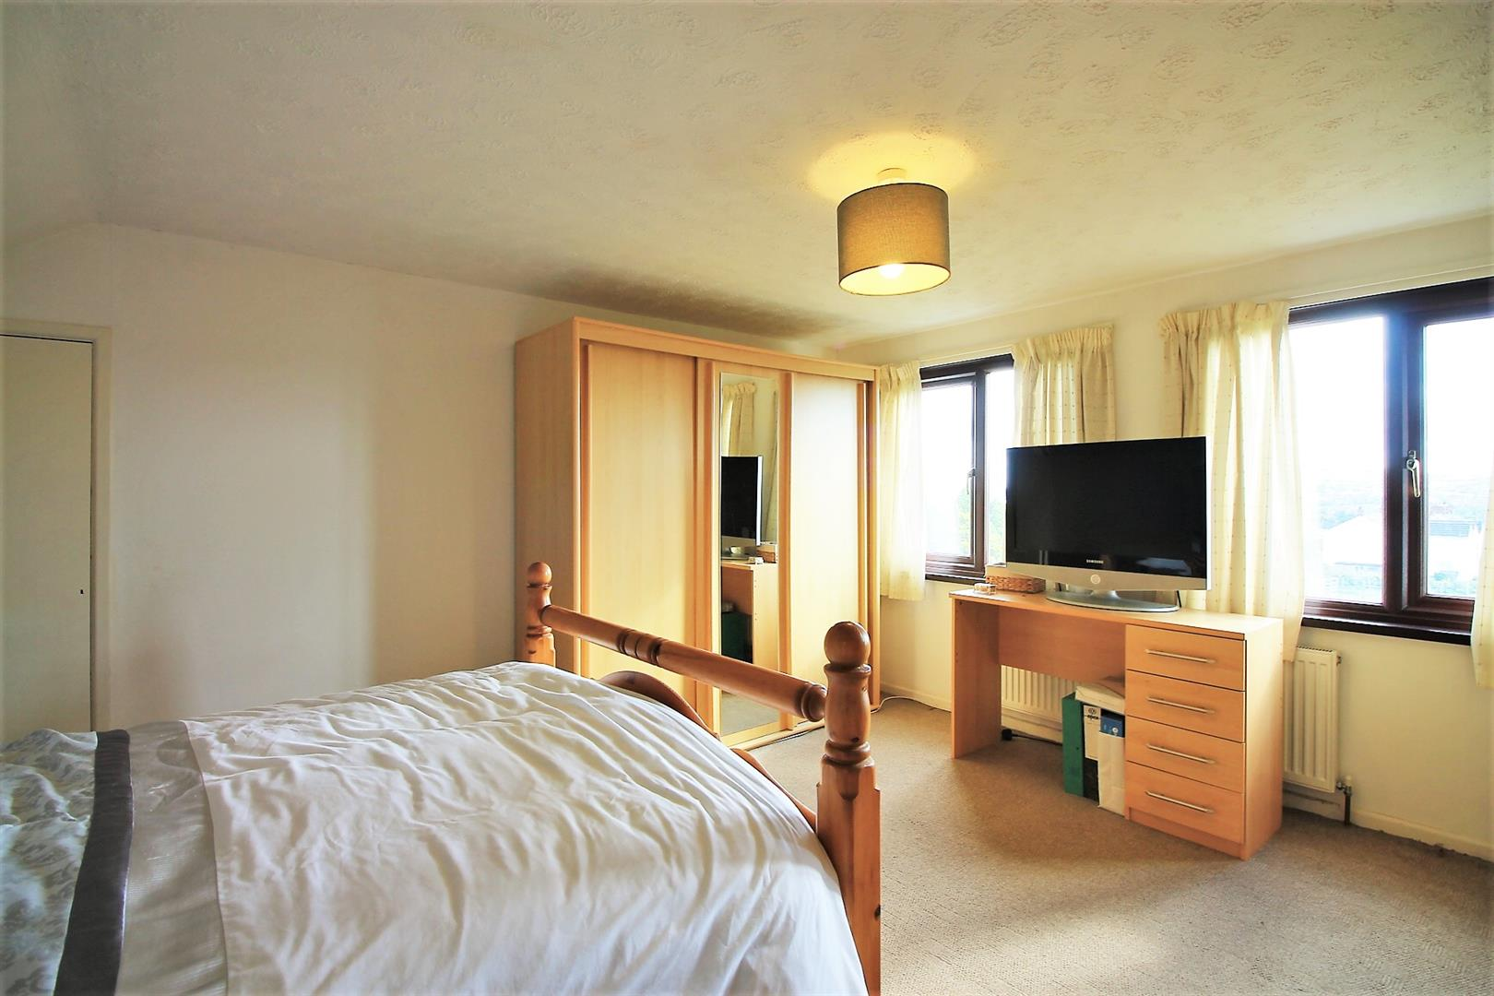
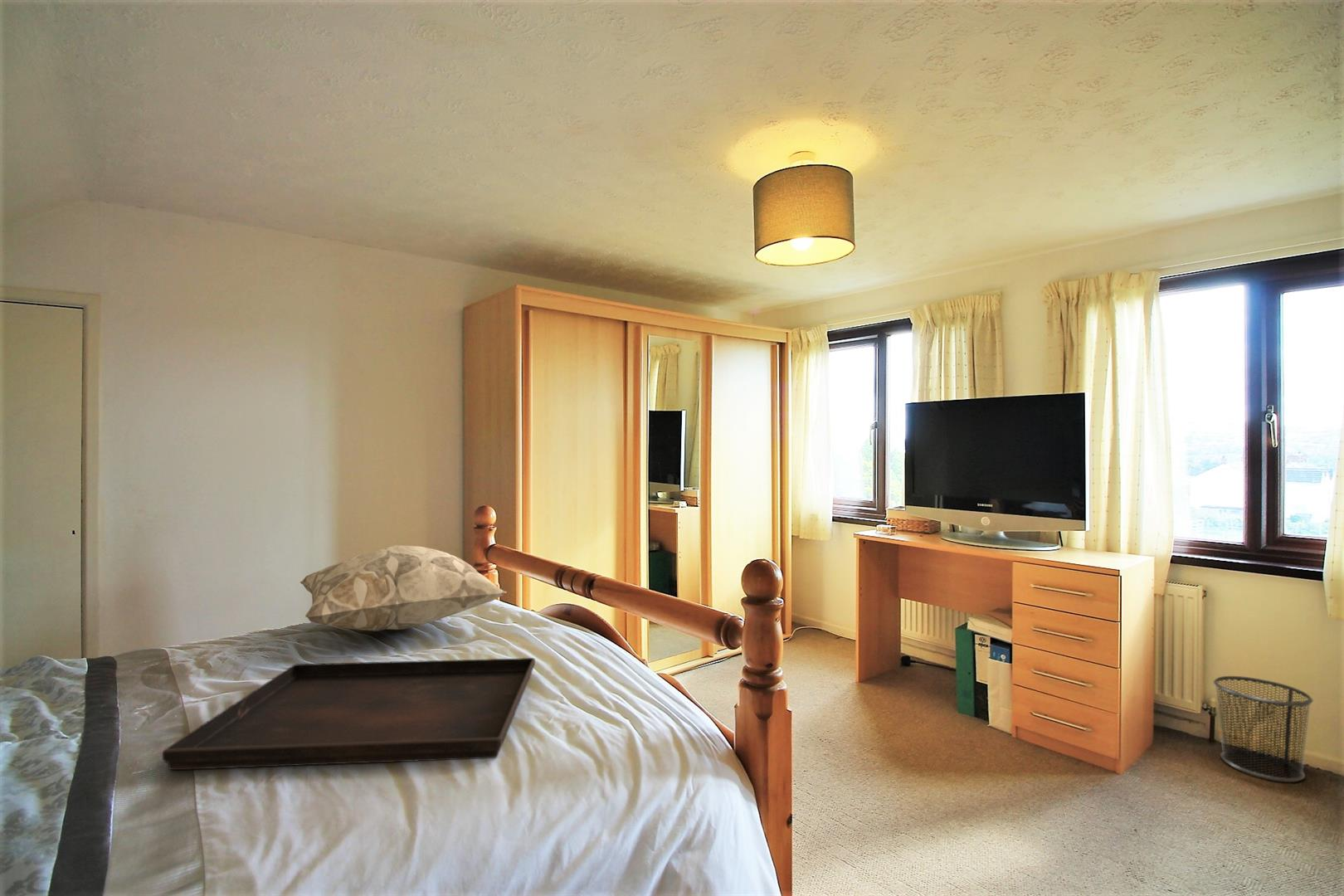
+ waste bin (1260, 728)
+ decorative pillow (400, 587)
+ serving tray (382, 704)
